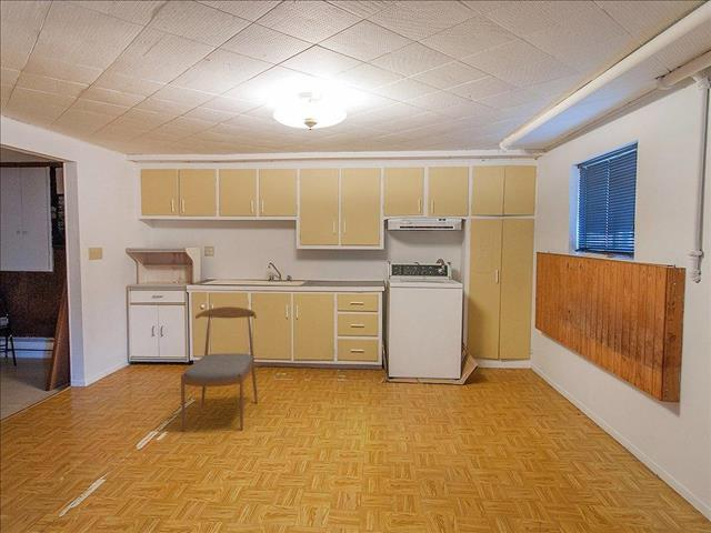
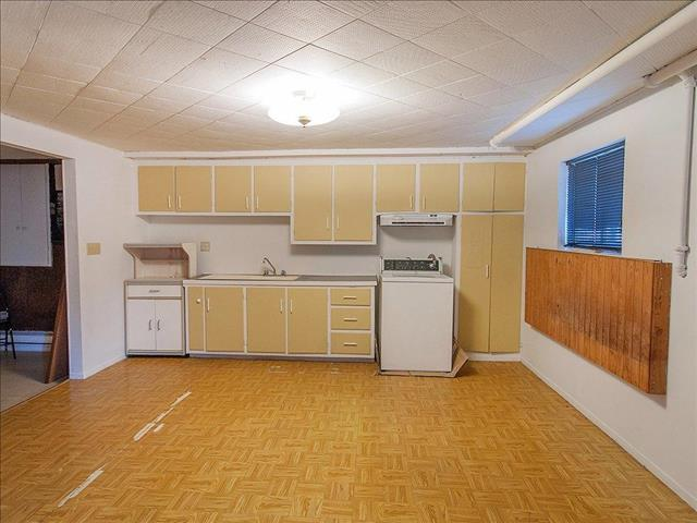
- dining chair (221, 364)
